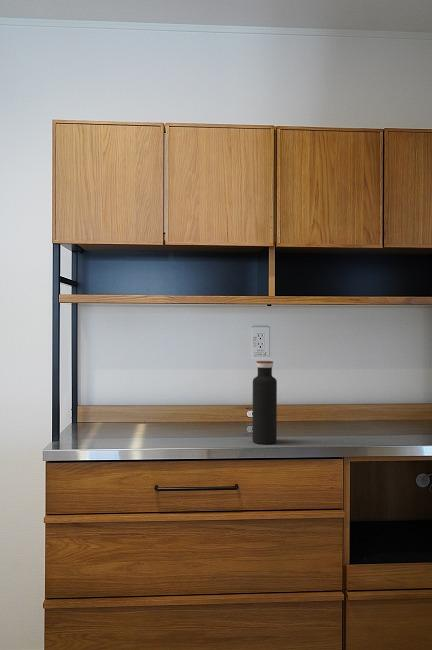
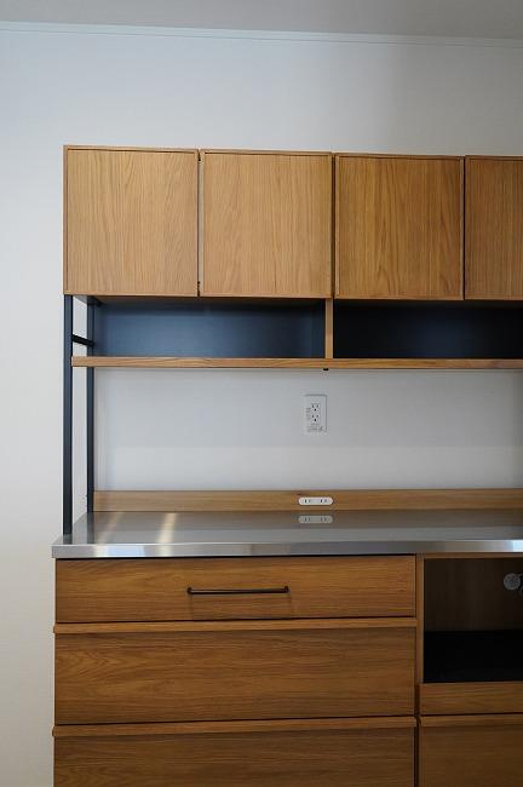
- water bottle (264, 401)
